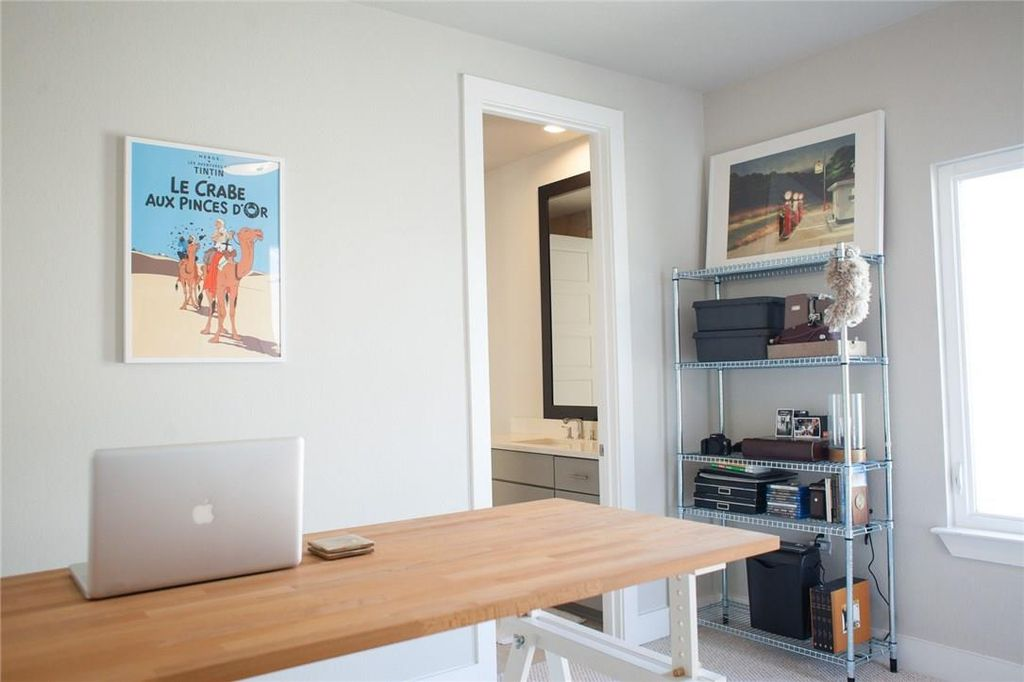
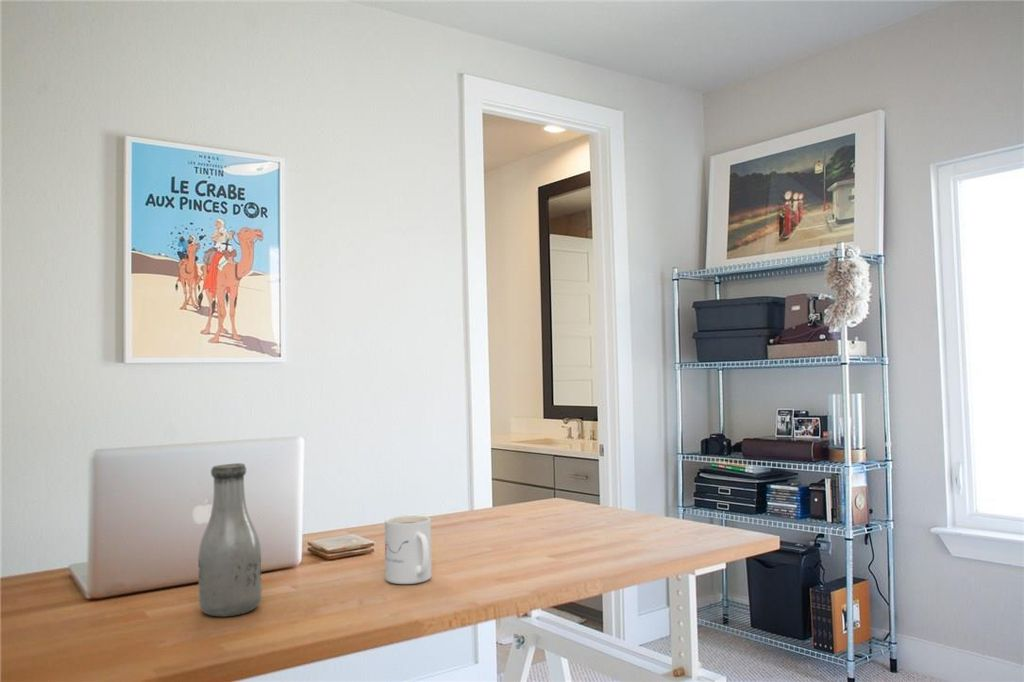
+ mug (412, 550)
+ bottle (230, 536)
